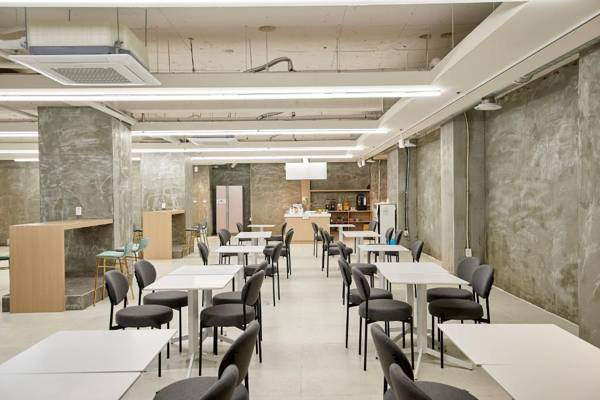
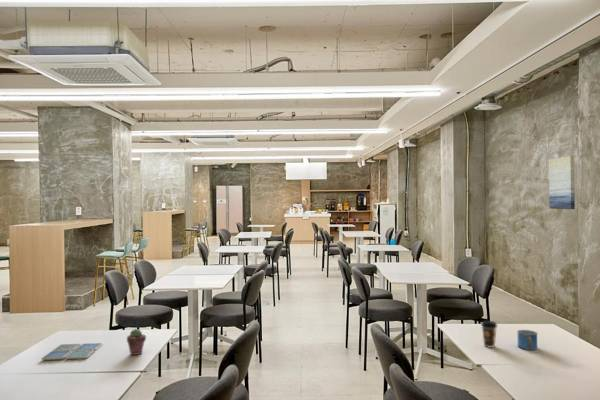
+ mug (527, 340)
+ drink coaster (73, 351)
+ wall art (561, 183)
+ coffee cup (489, 334)
+ potted succulent (136, 341)
